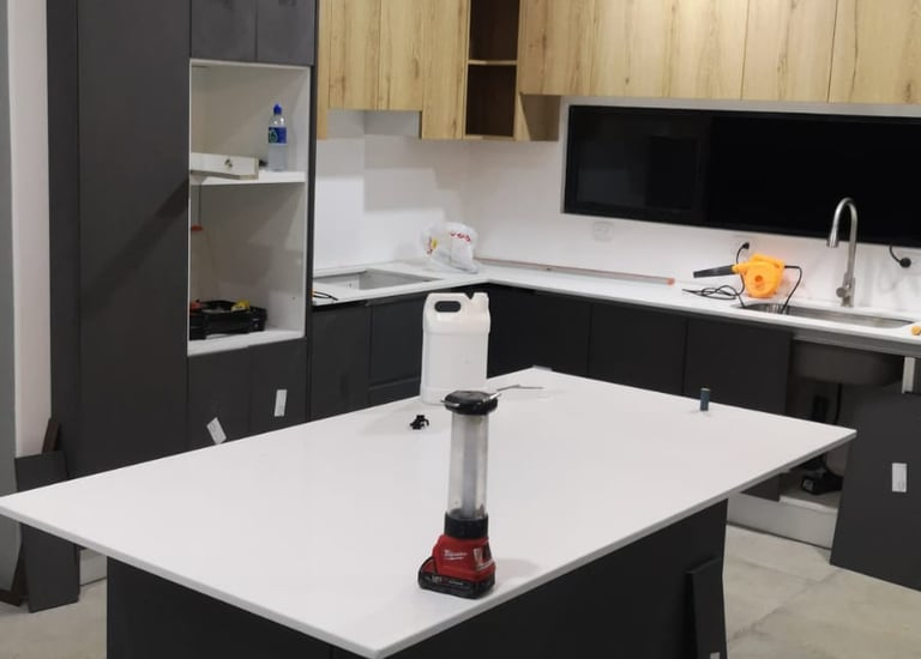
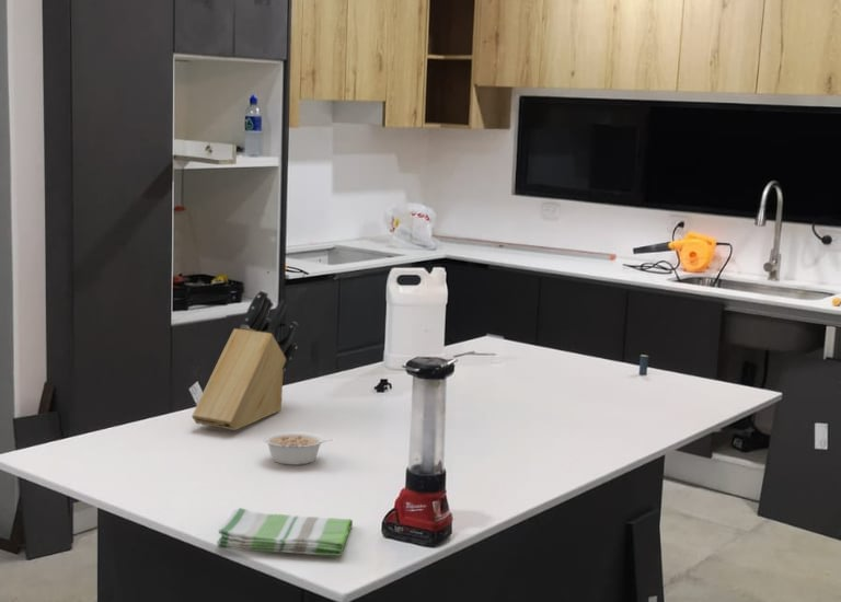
+ legume (296, 447)
+ dish towel (286, 529)
+ knife block (249, 356)
